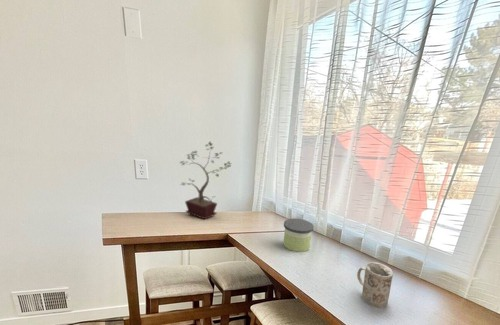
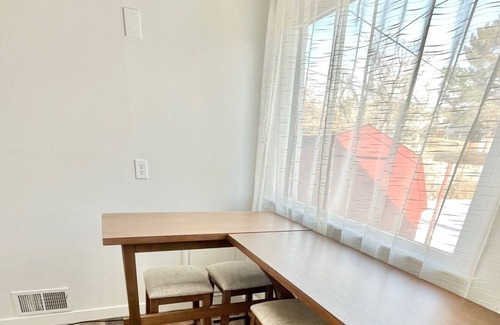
- potted plant (206, 181)
- candle (297, 235)
- mug (373, 282)
